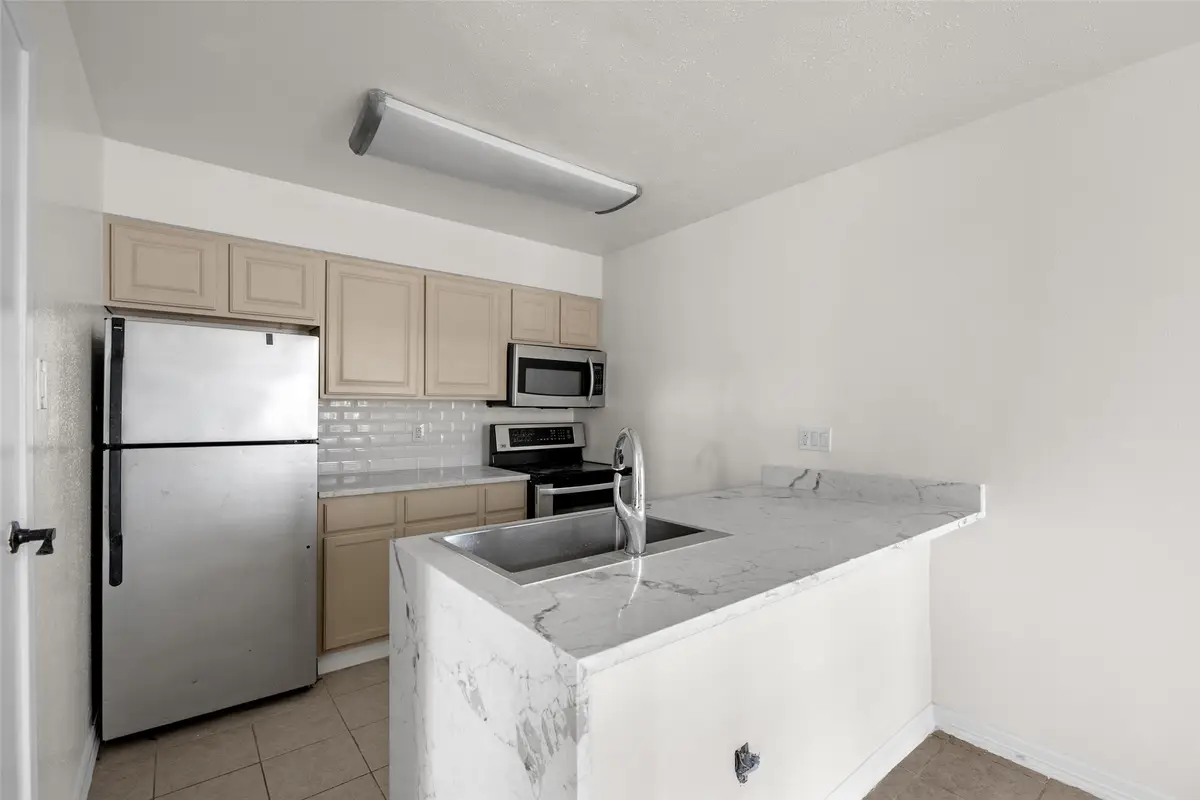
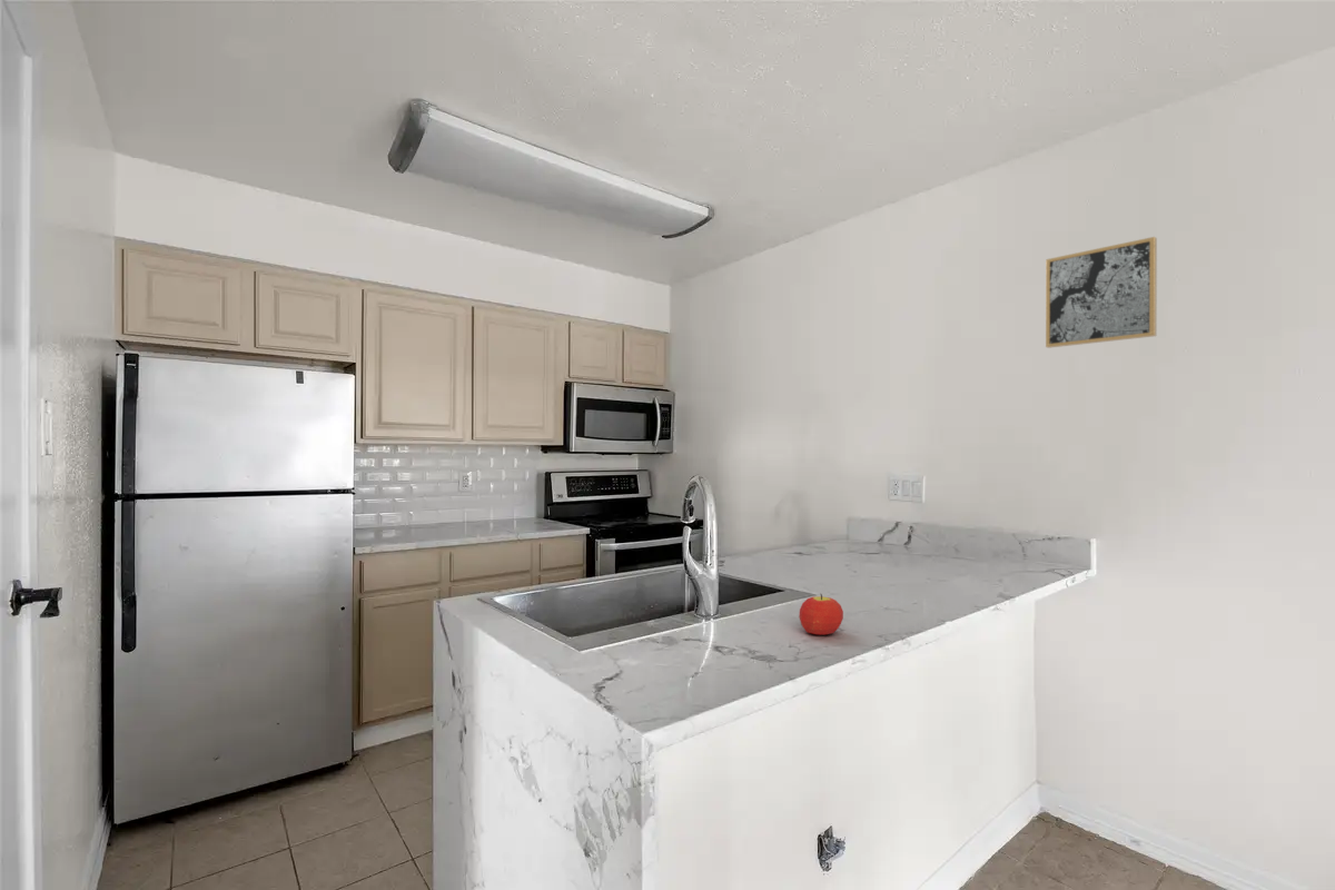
+ wall art (1098, 295)
+ fruit (820, 613)
